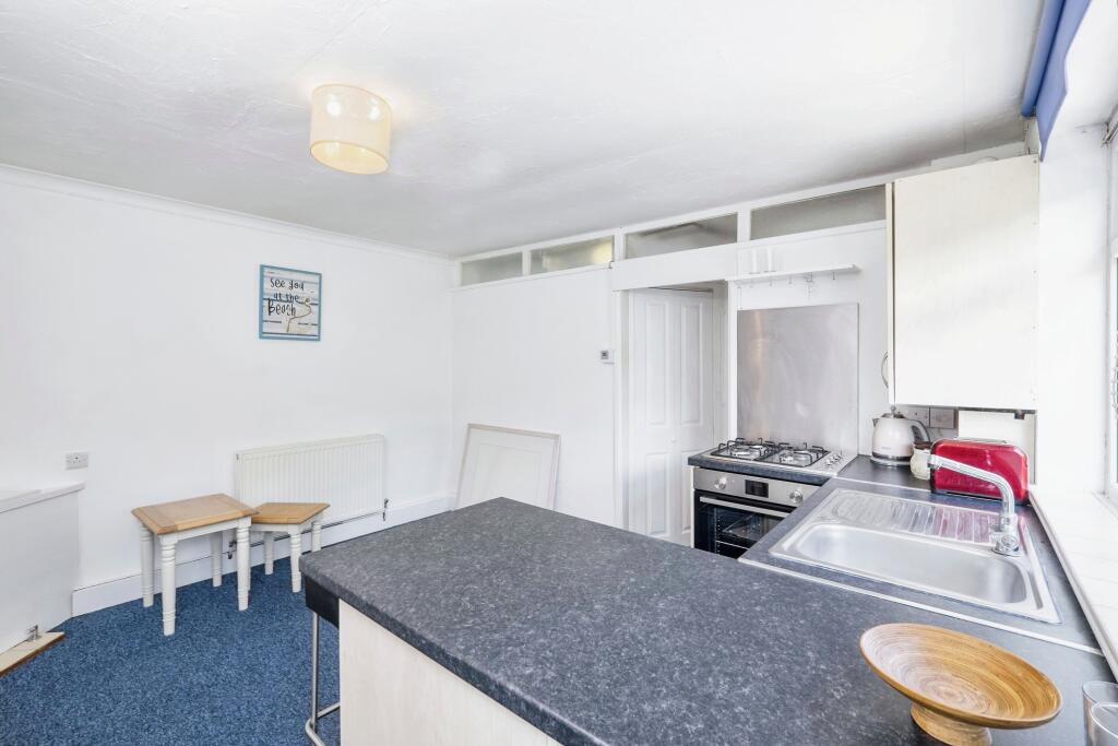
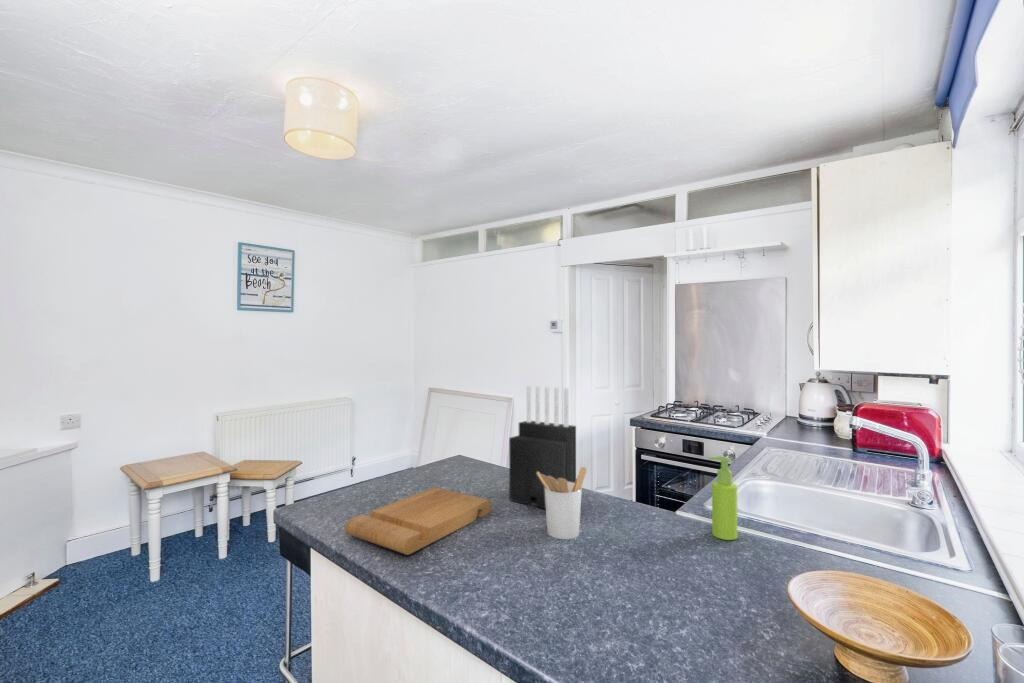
+ soap dispenser (722, 496)
+ utensil holder (560, 501)
+ knife block (540, 444)
+ cutting board (423, 516)
